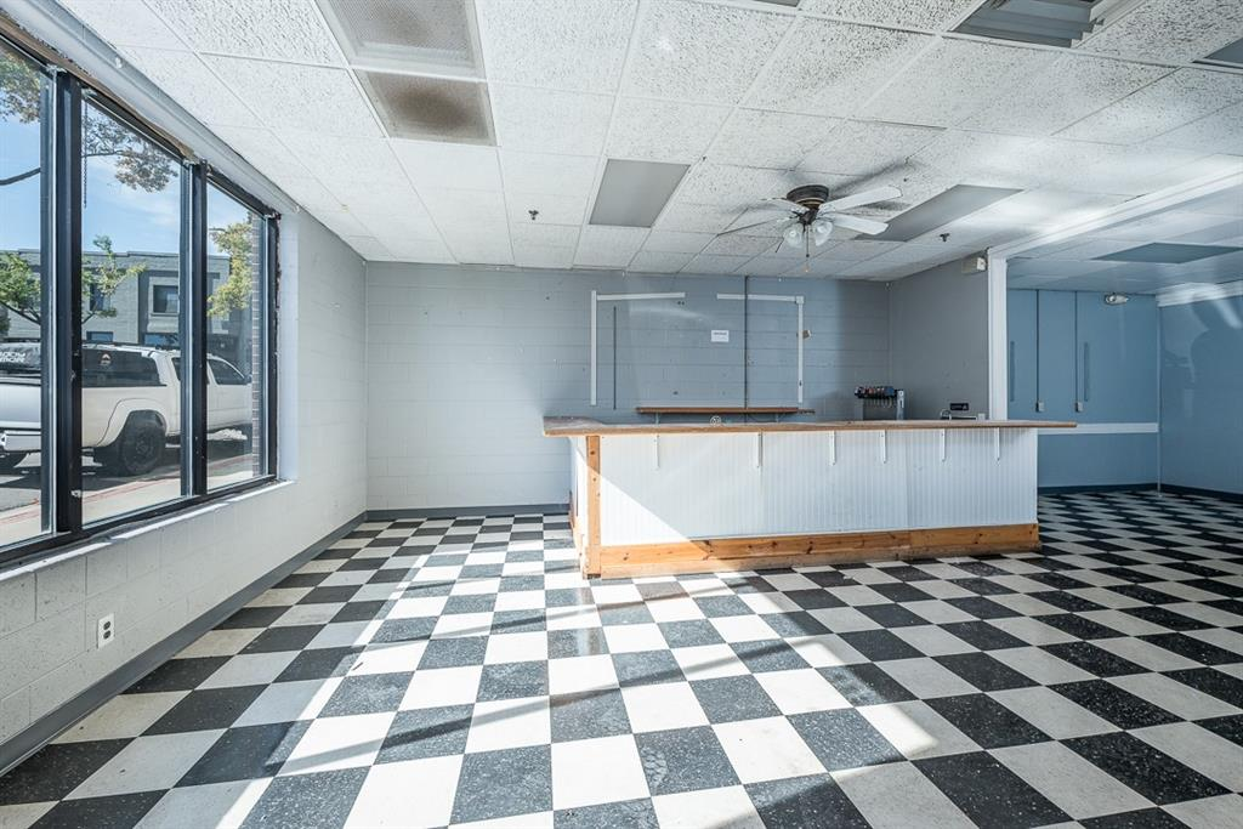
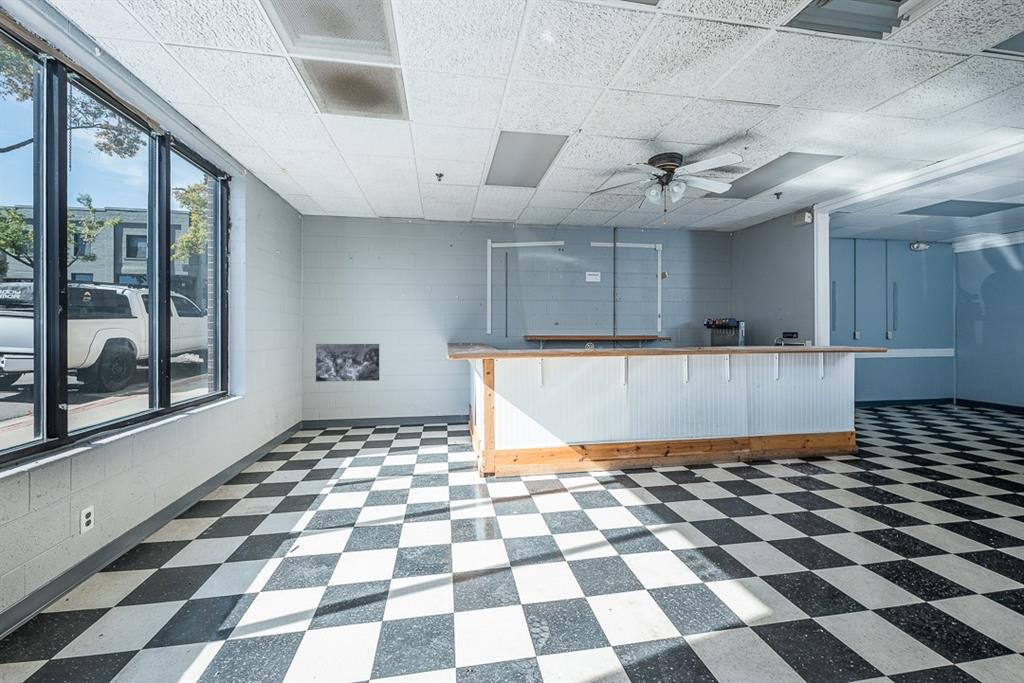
+ decorative slab (347, 362)
